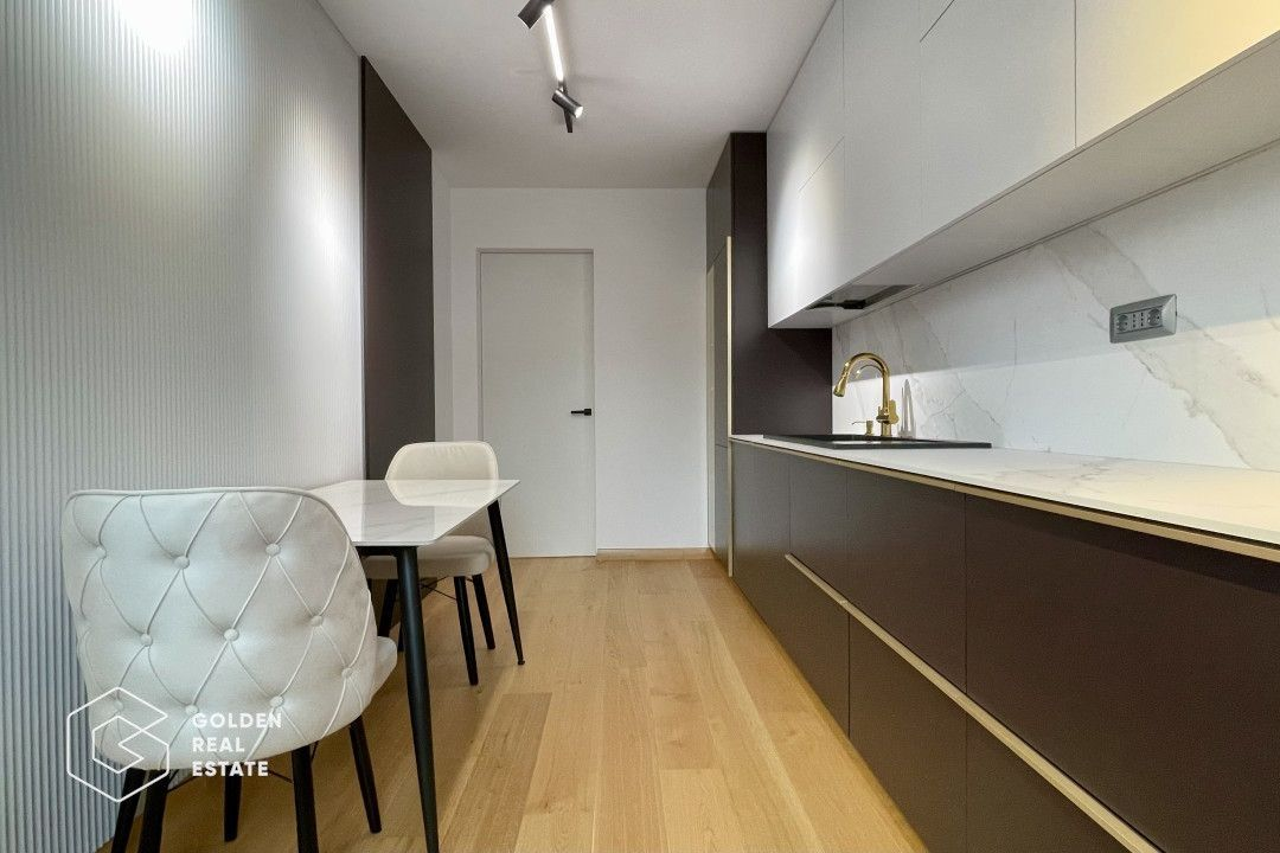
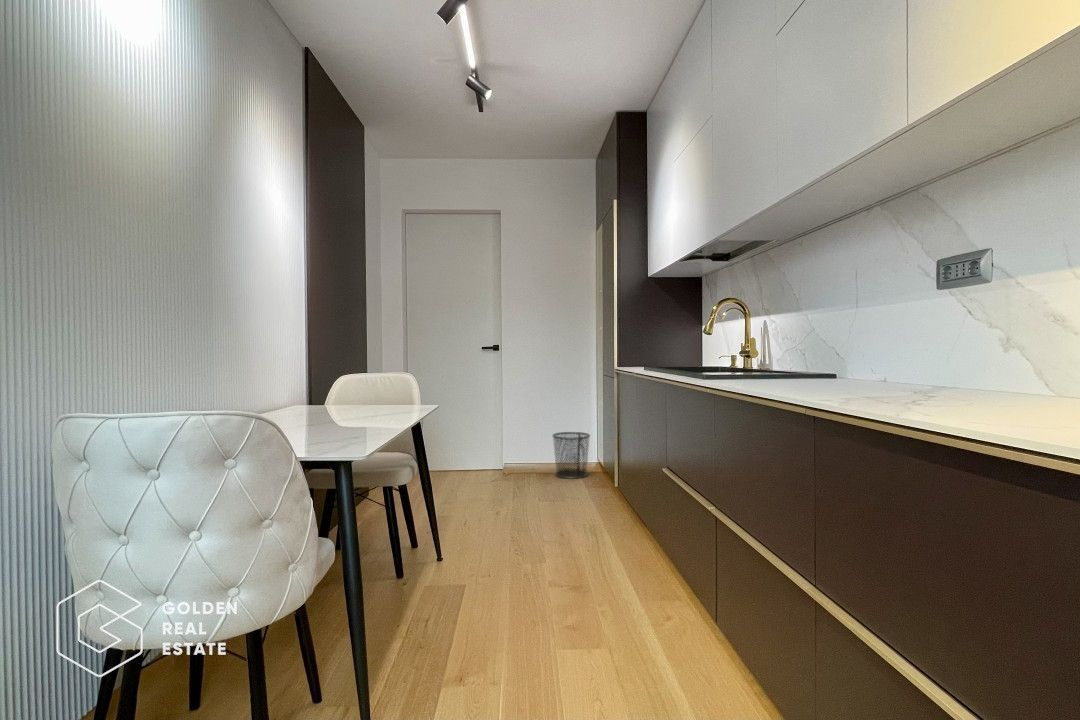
+ waste bin (571, 454)
